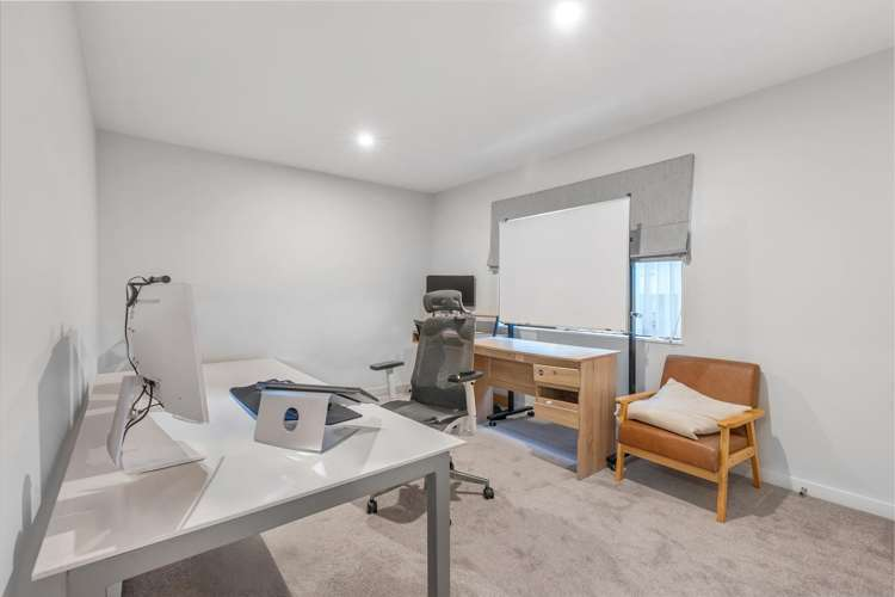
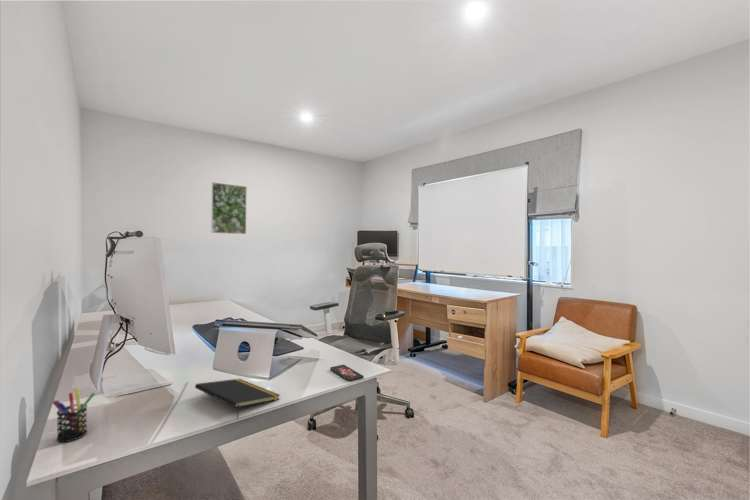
+ smartphone (346, 372)
+ pen holder (75, 412)
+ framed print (229, 209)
+ notepad (237, 391)
